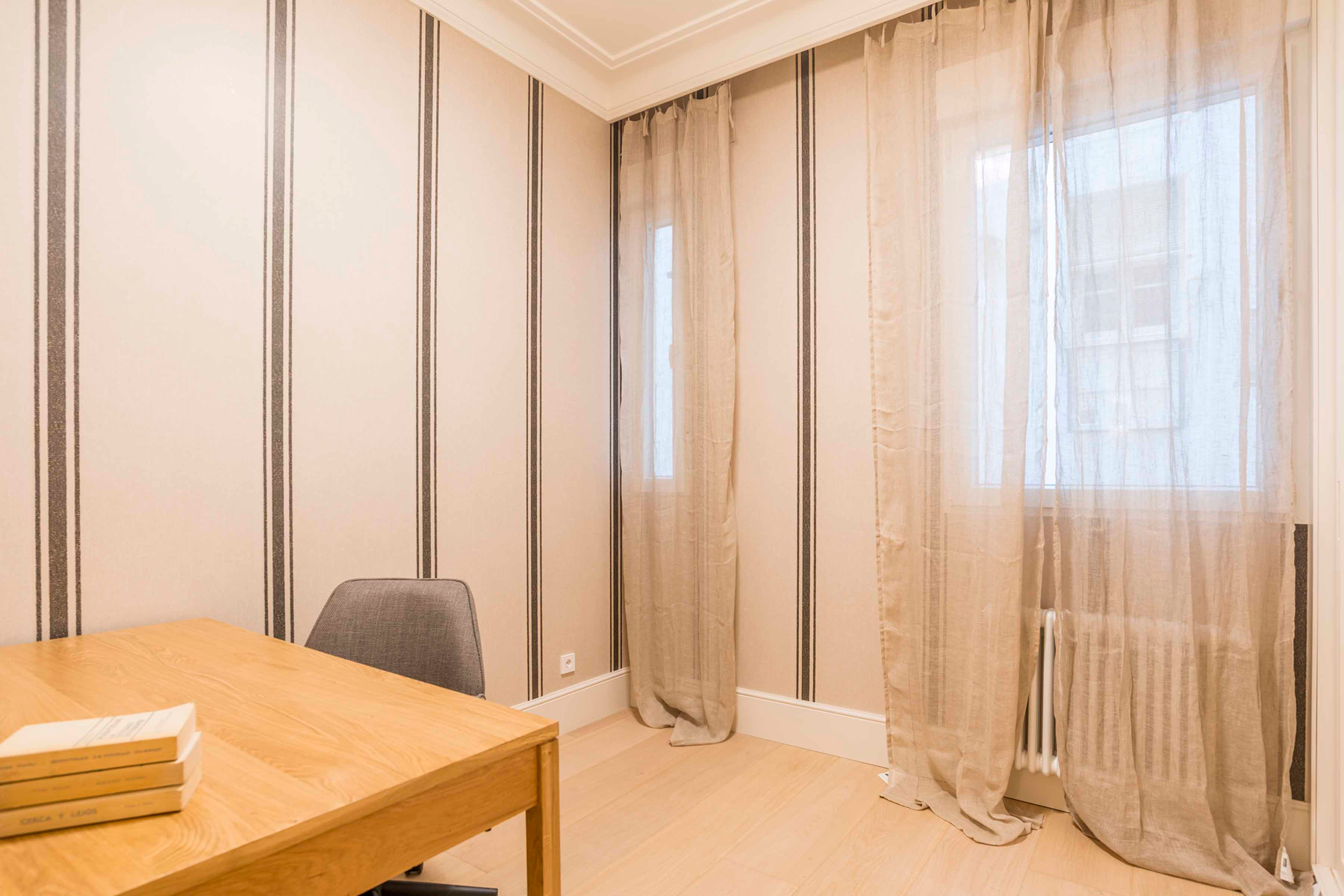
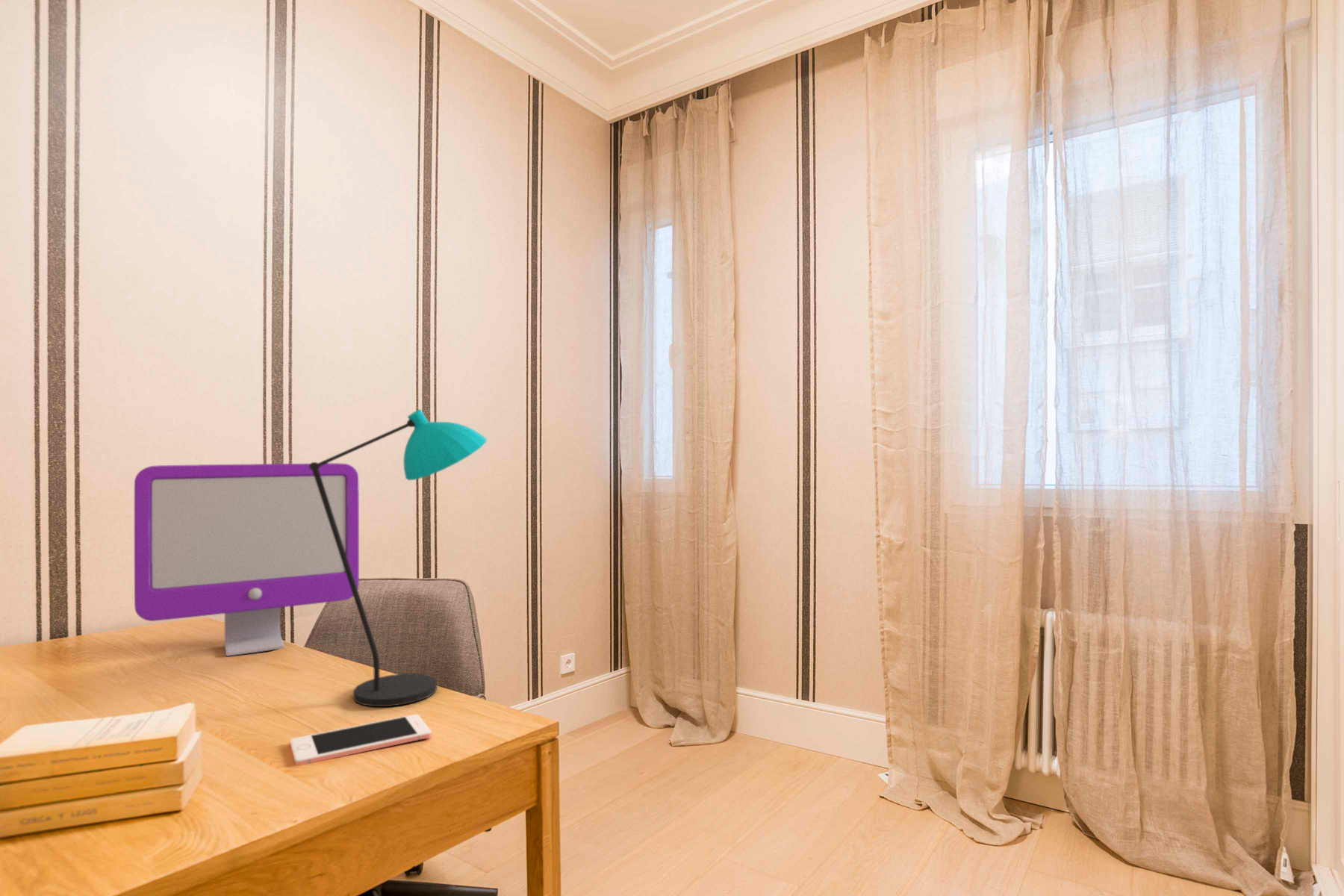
+ desk lamp (349, 566)
+ cell phone (361, 738)
+ computer monitor (254, 555)
